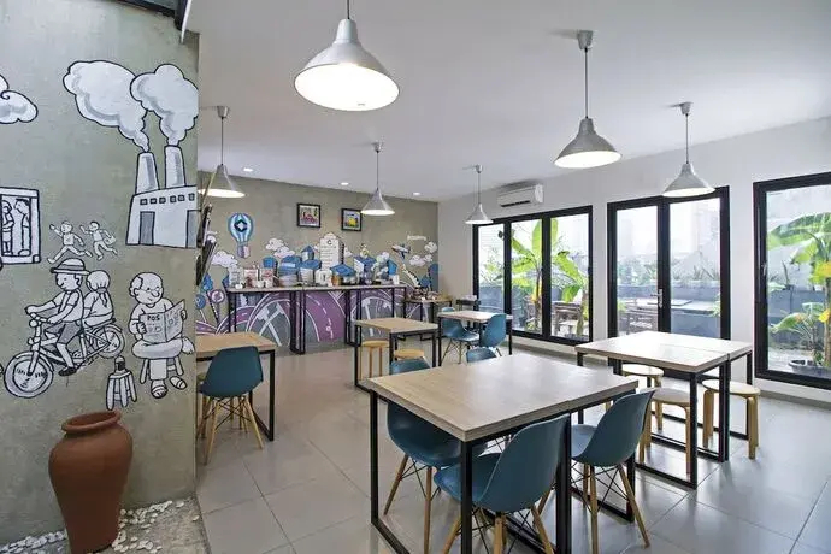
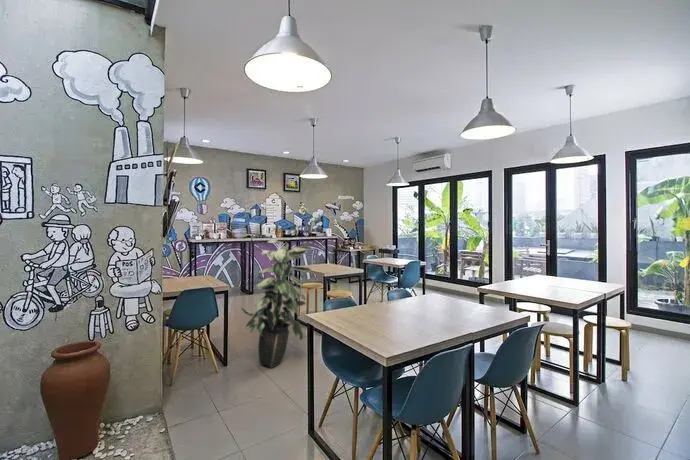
+ indoor plant (278, 301)
